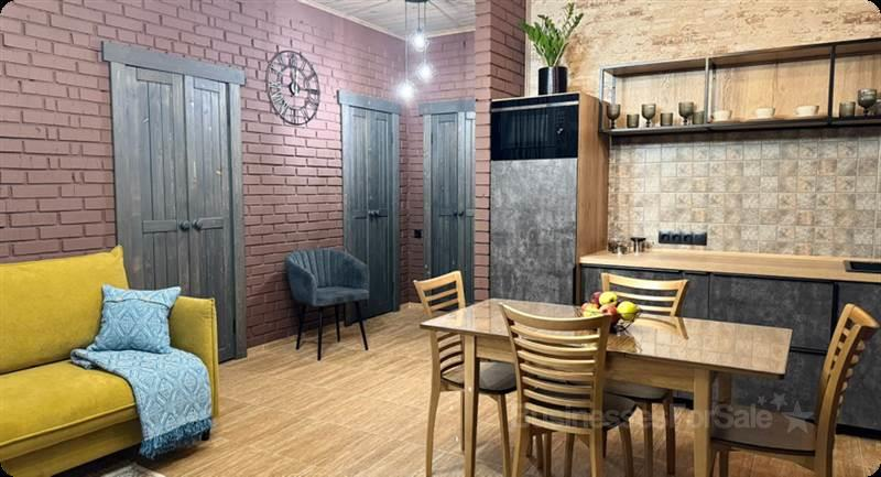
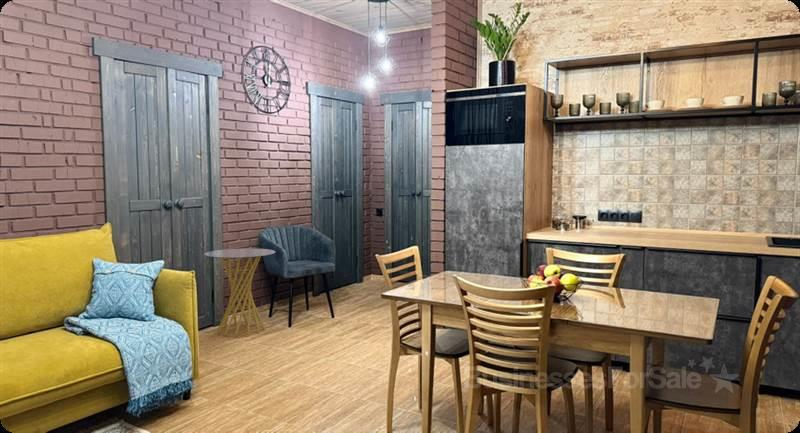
+ side table (240, 291)
